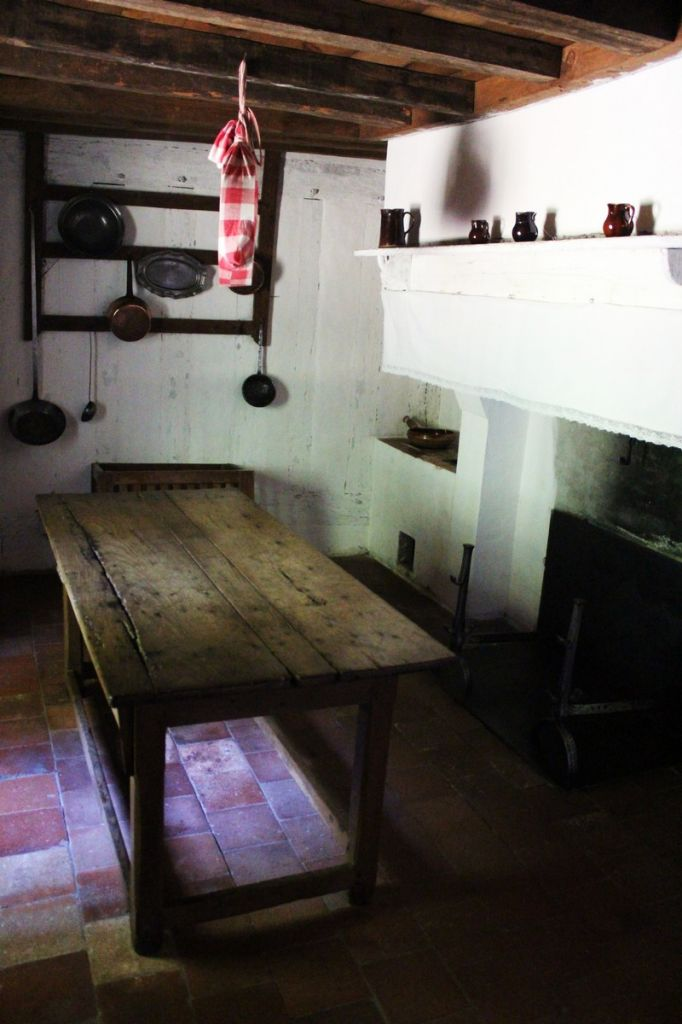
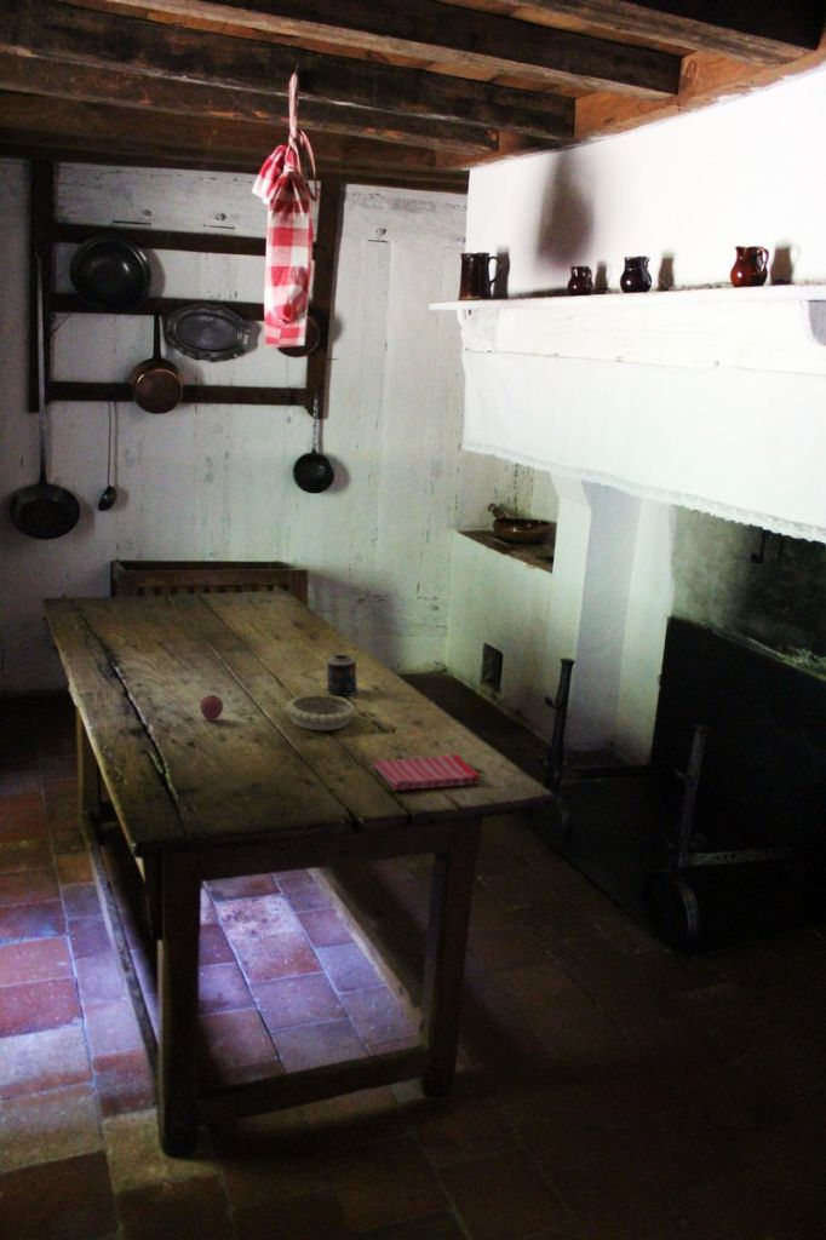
+ dish towel (426, 770)
+ candle (344, 672)
+ fruit (211, 706)
+ decorative bowl (320, 712)
